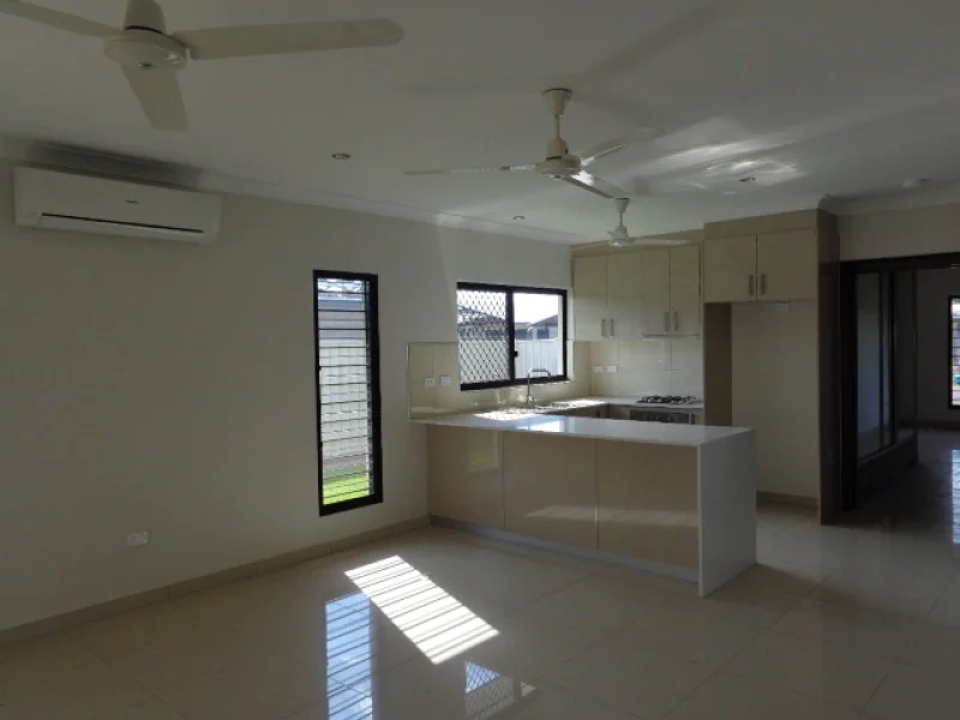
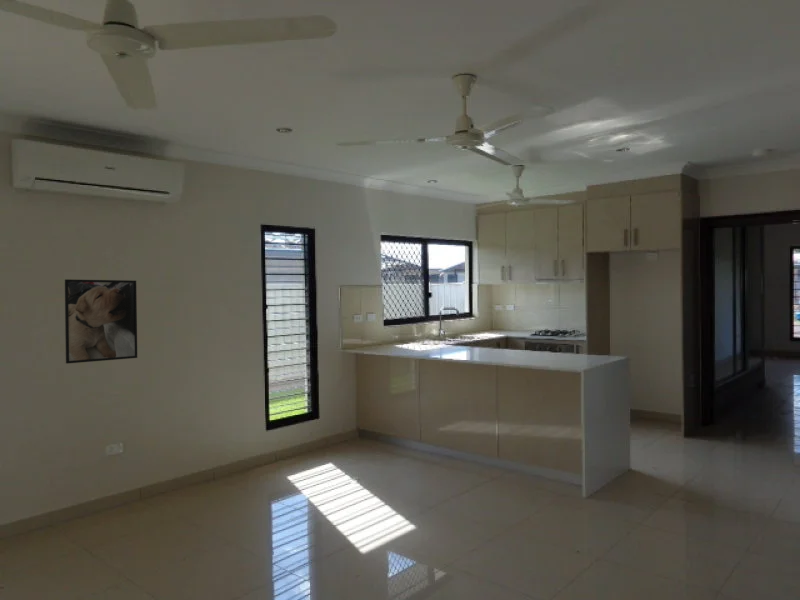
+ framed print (102, 320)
